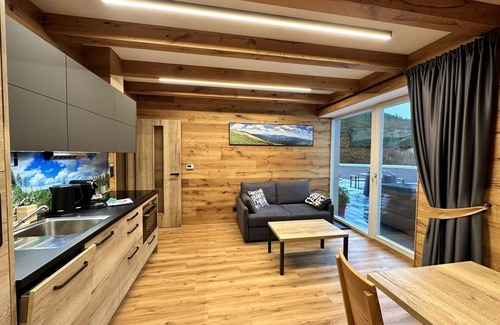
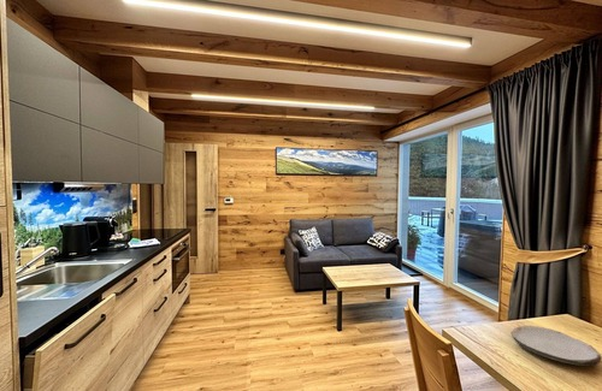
+ plate (551, 344)
